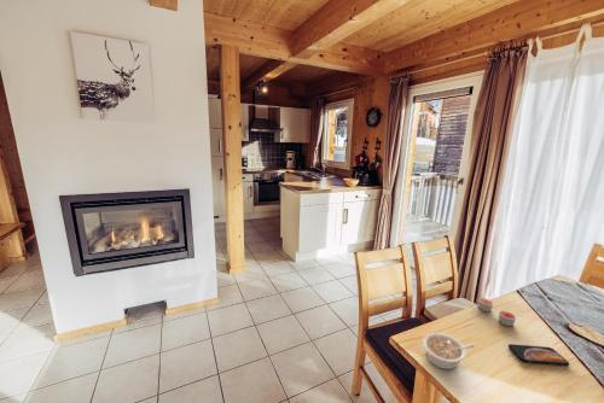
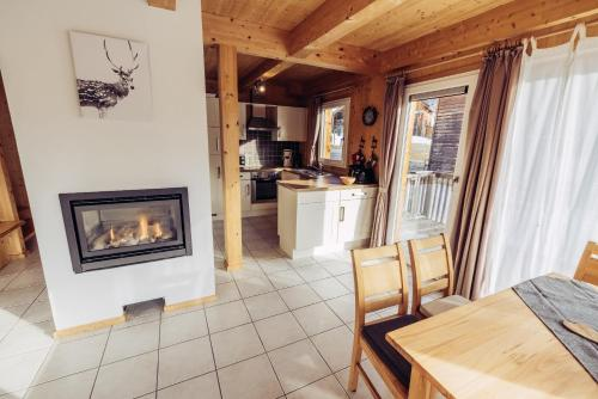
- candle (499, 311)
- smartphone (536, 354)
- legume (443, 350)
